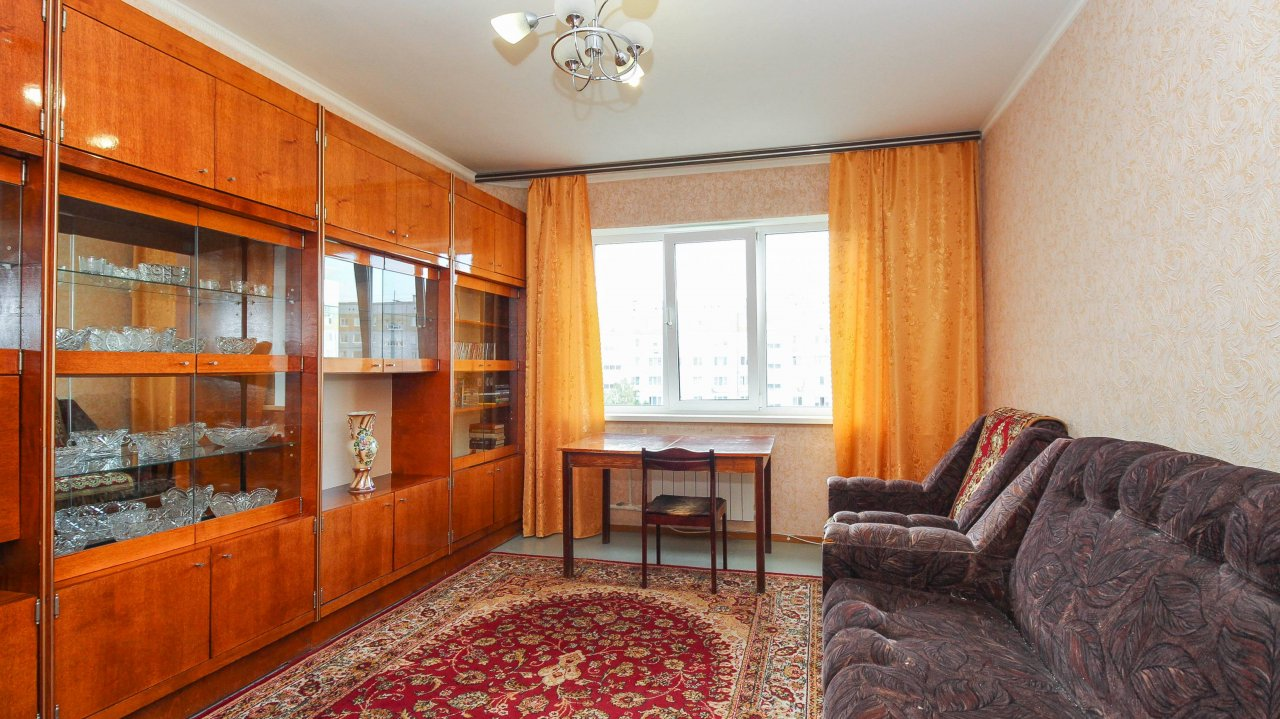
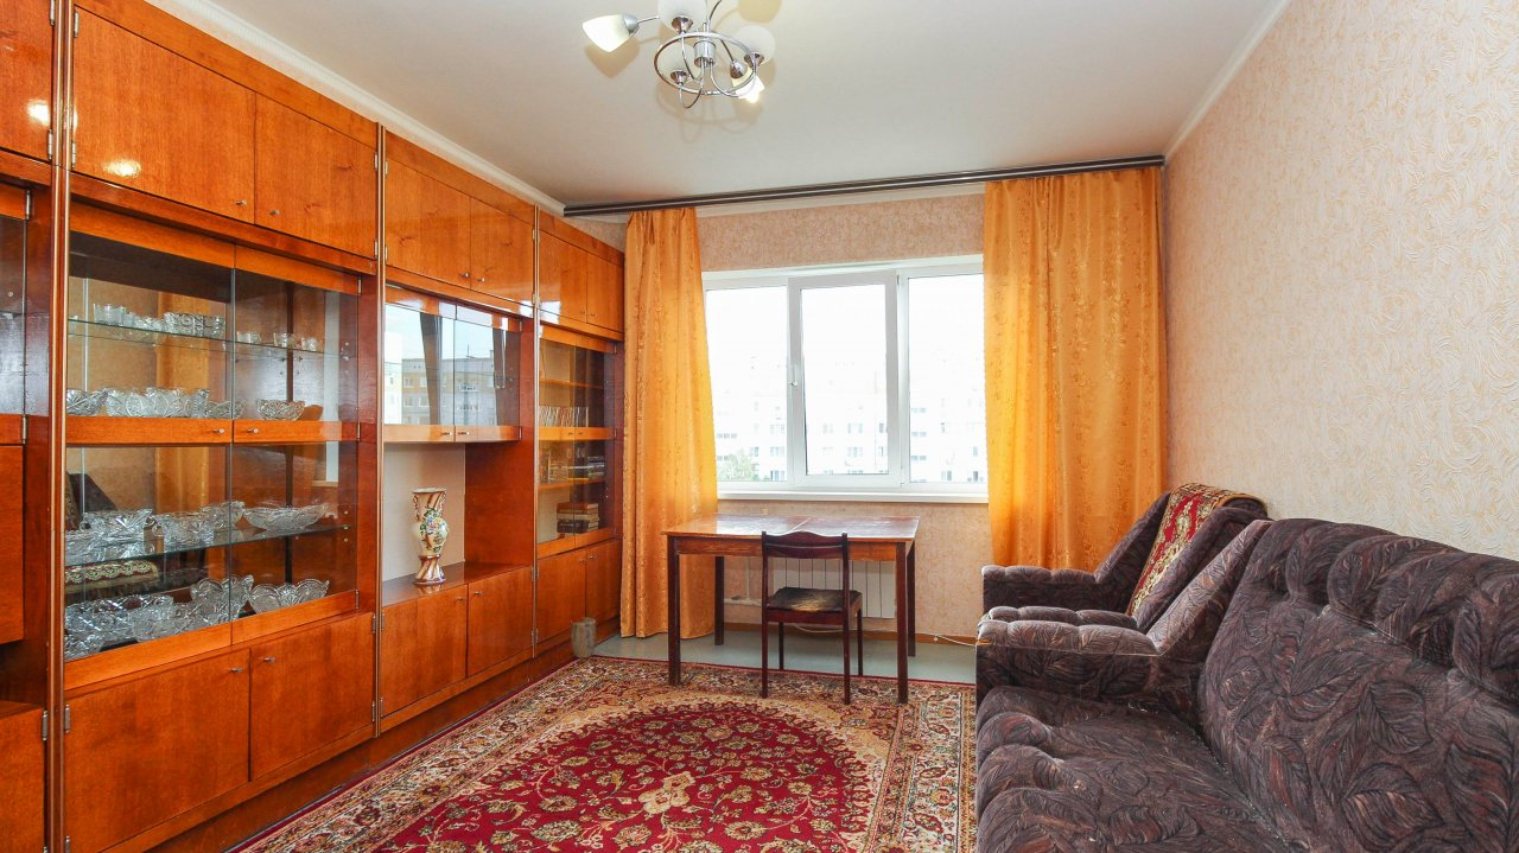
+ plant pot (583, 637)
